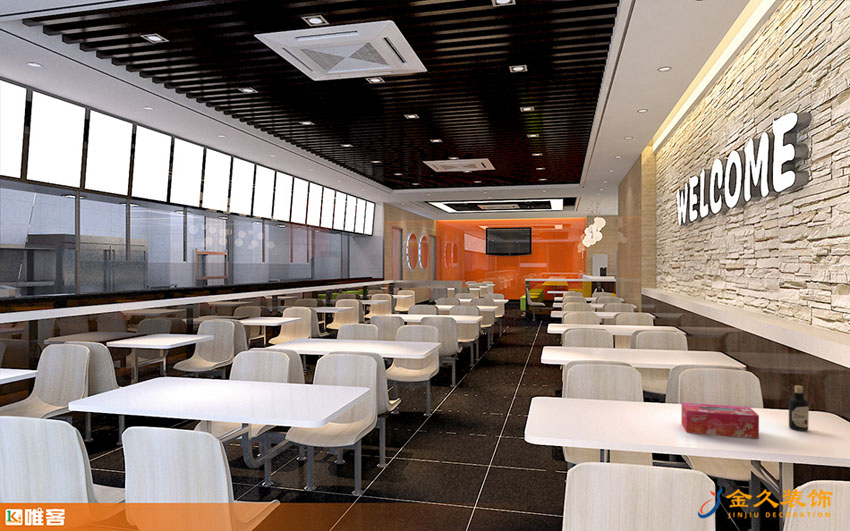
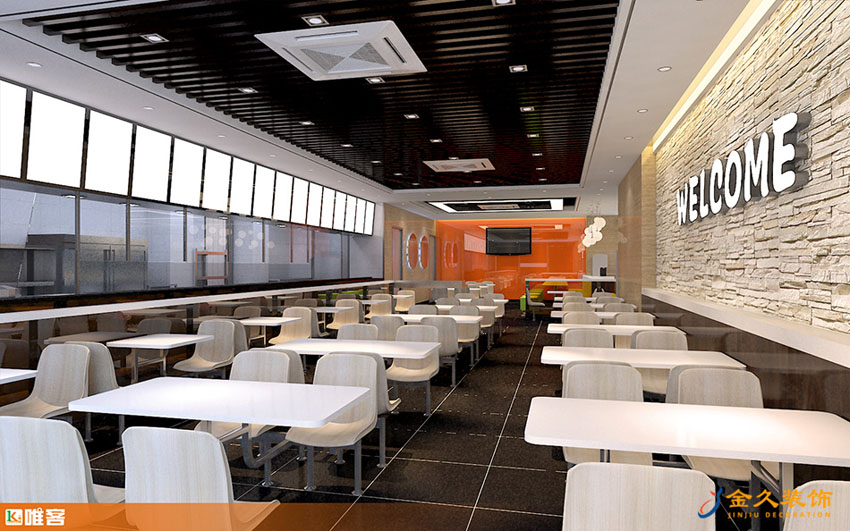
- bottle (798, 407)
- tissue box (718, 419)
